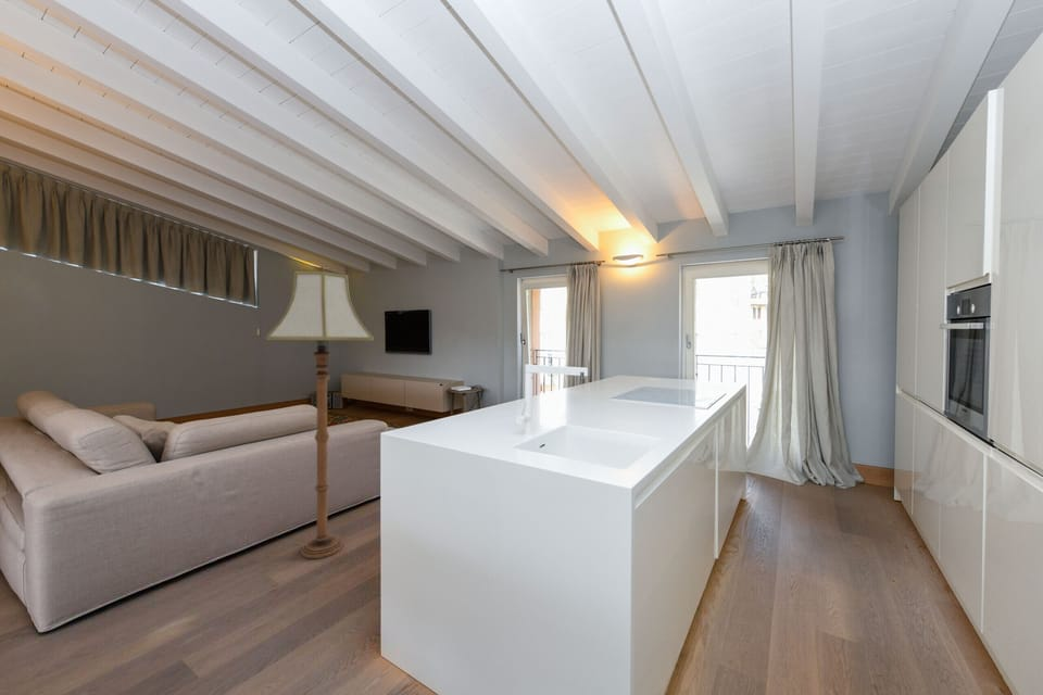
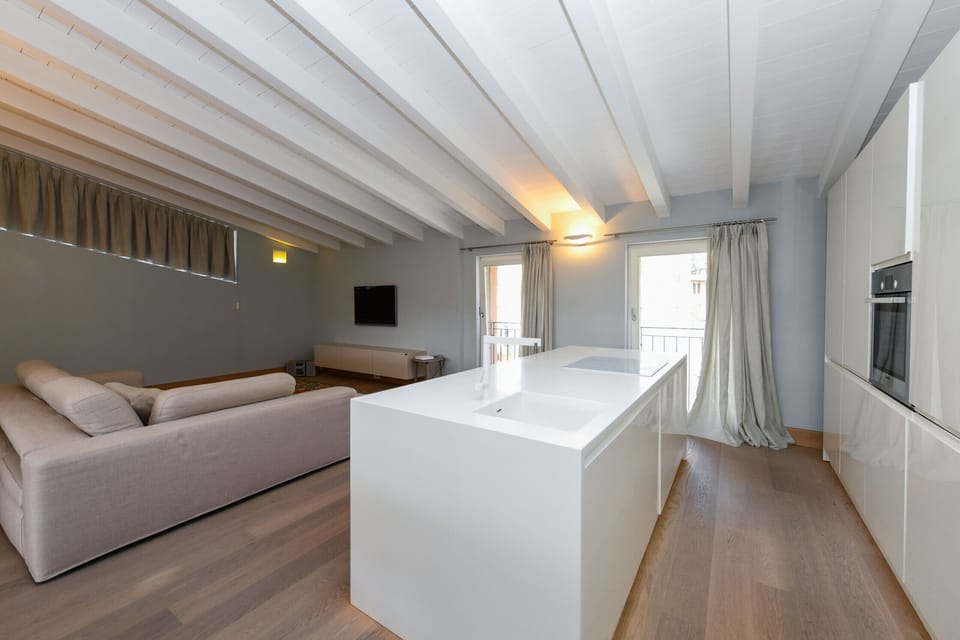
- floor lamp (321, 407)
